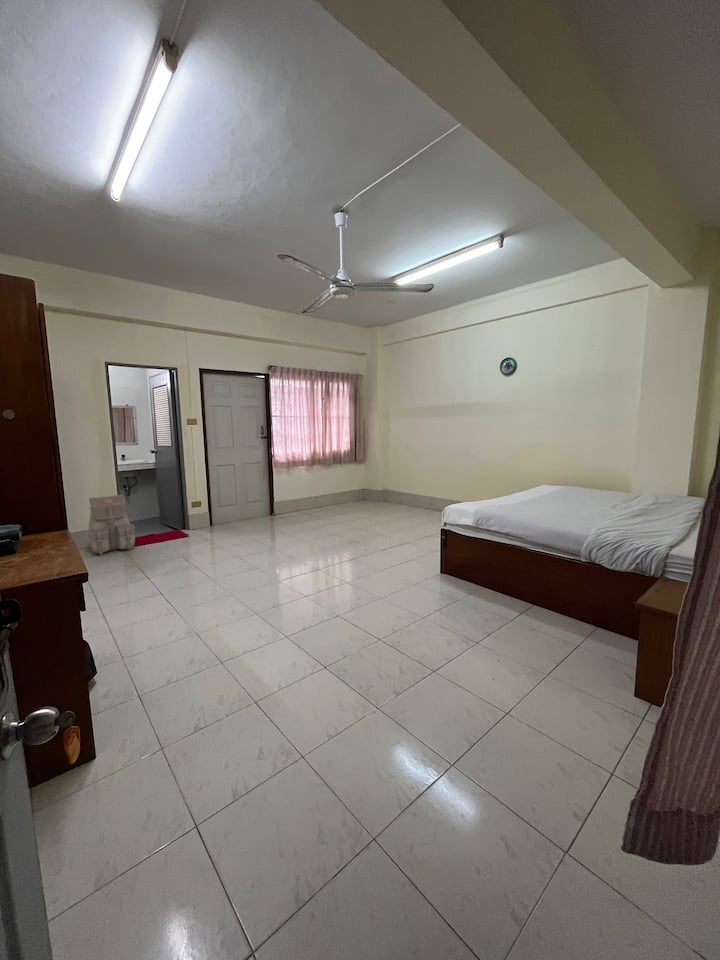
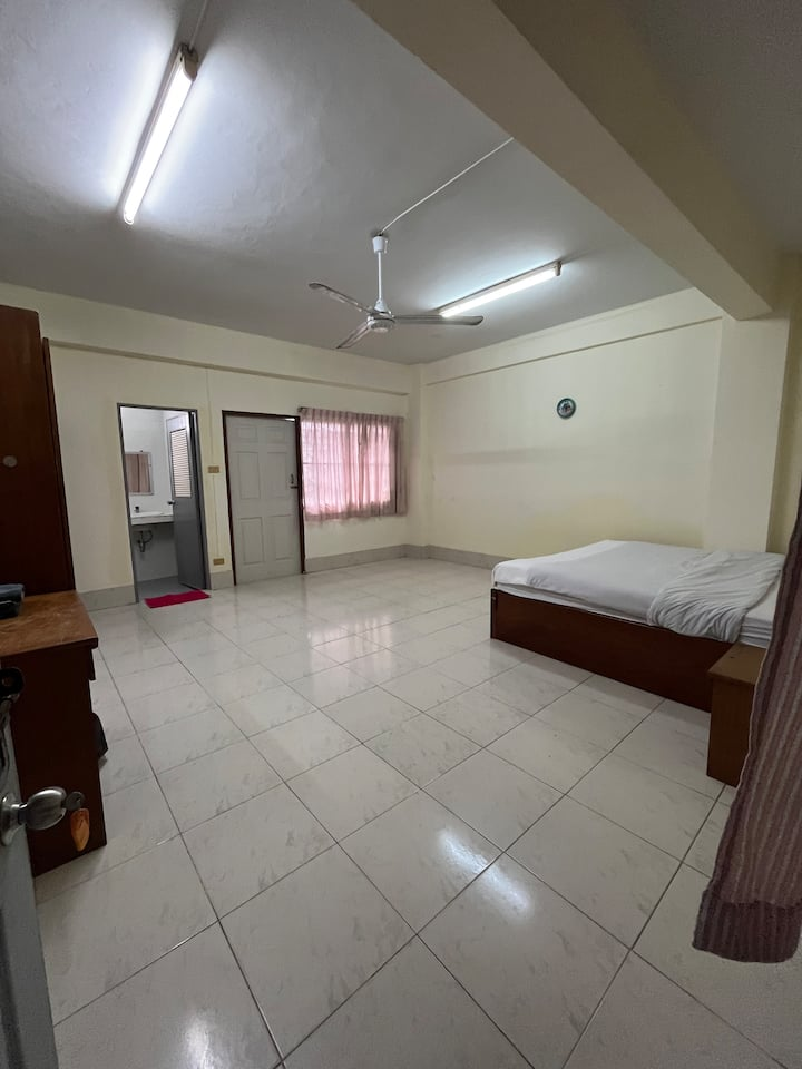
- backpack (109, 522)
